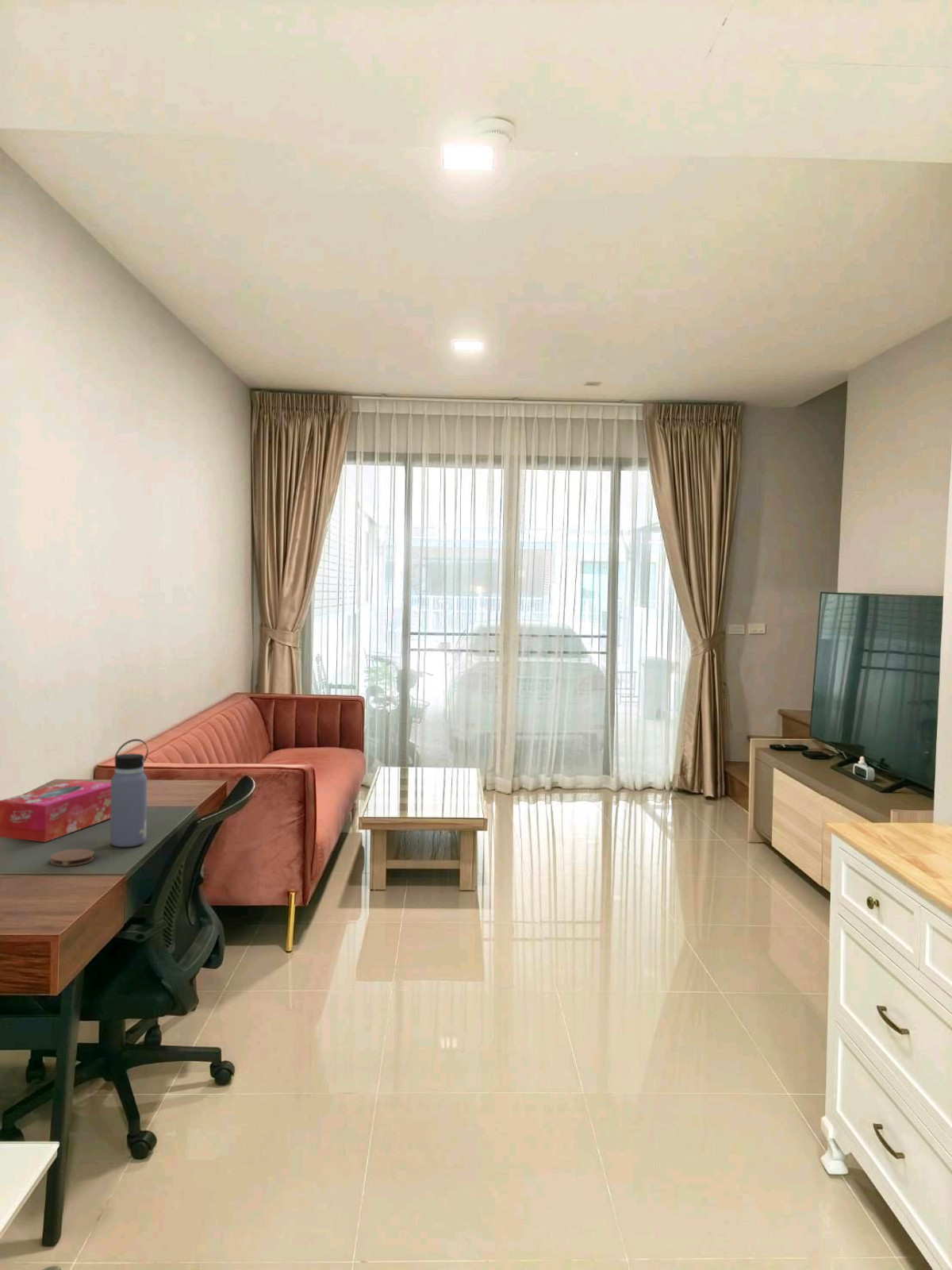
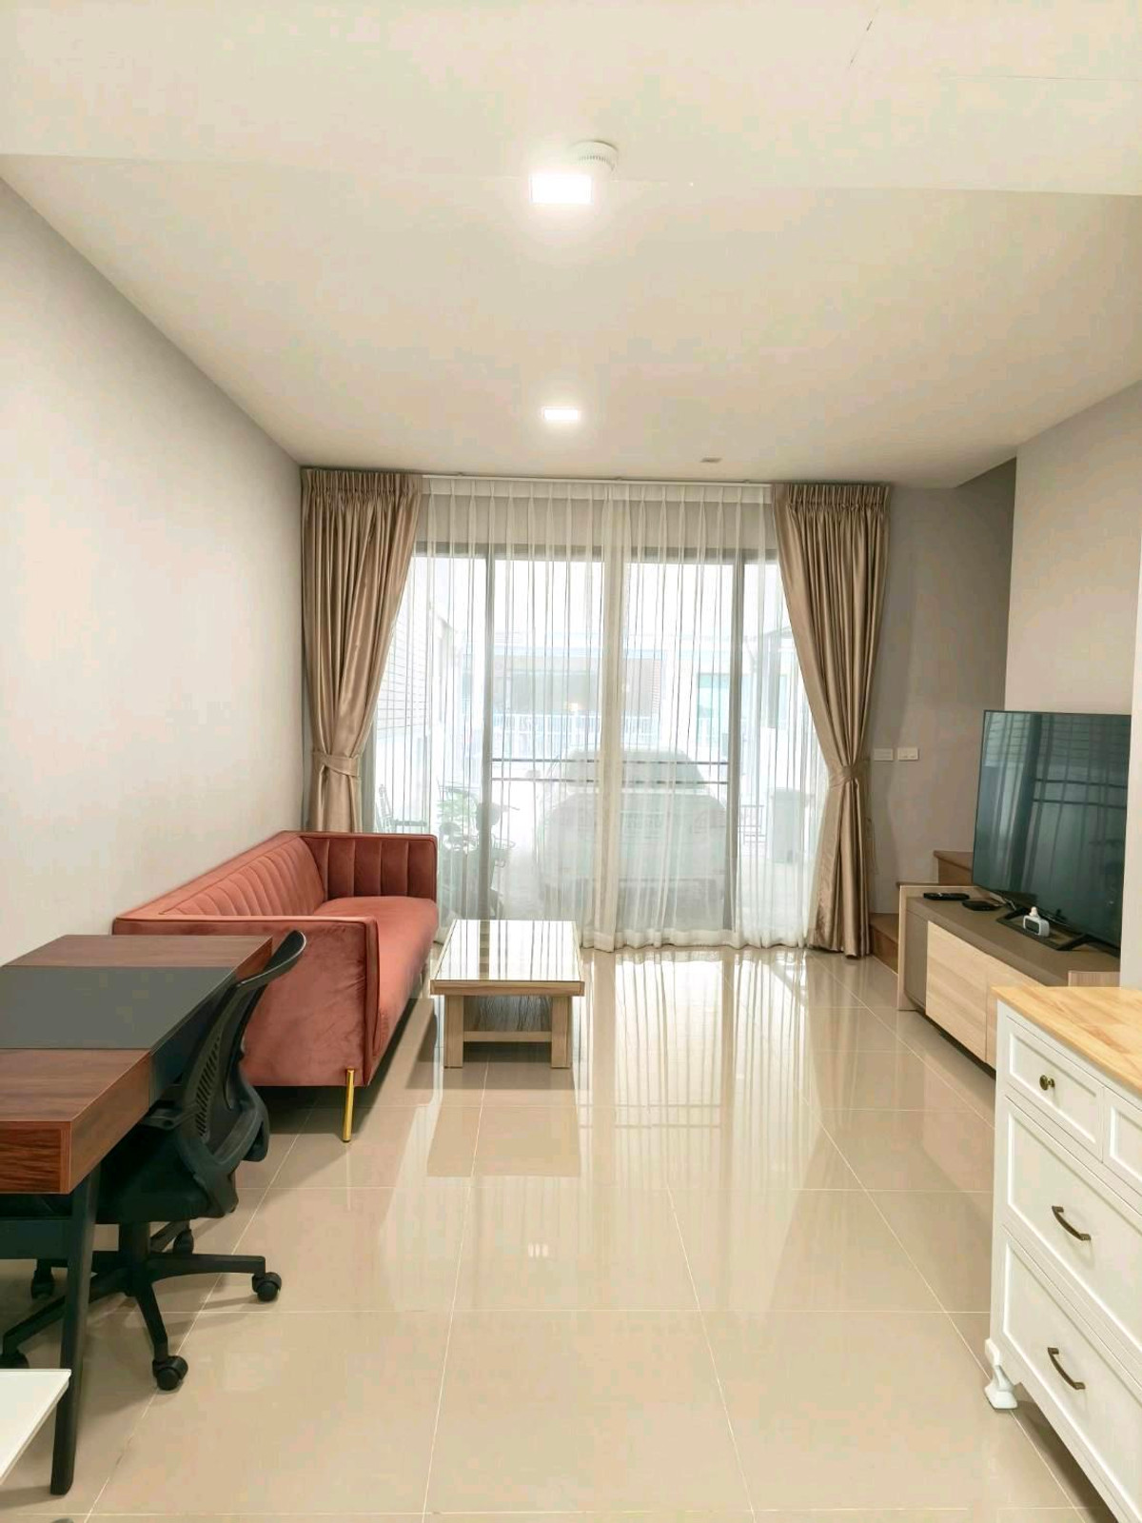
- tissue box (60, 809)
- water bottle (129, 792)
- coaster (72, 857)
